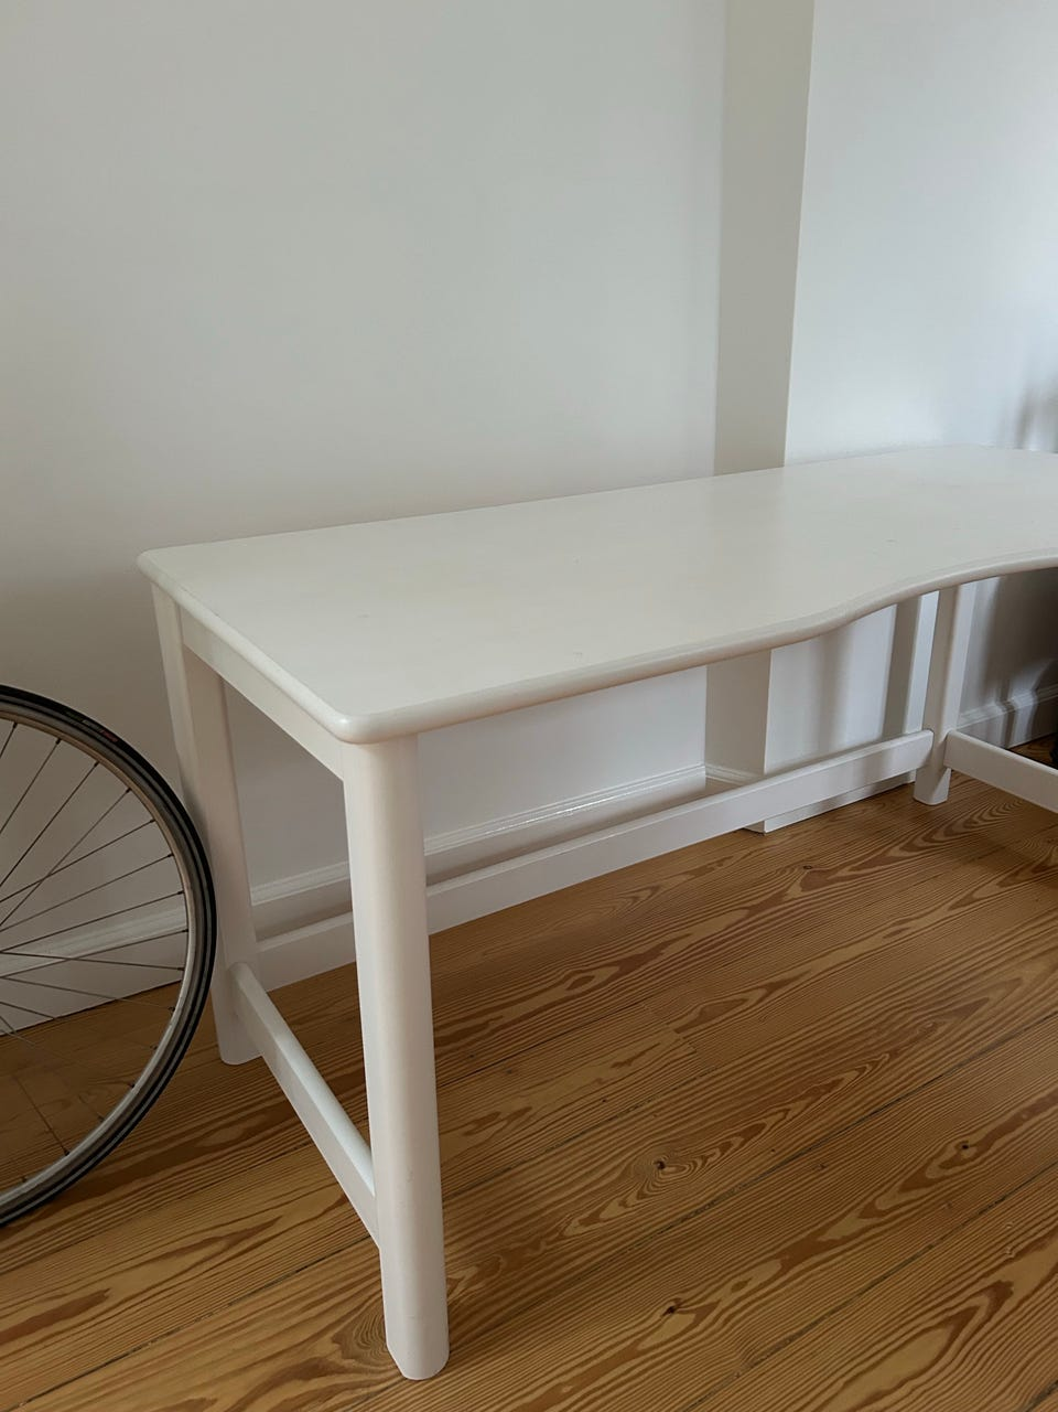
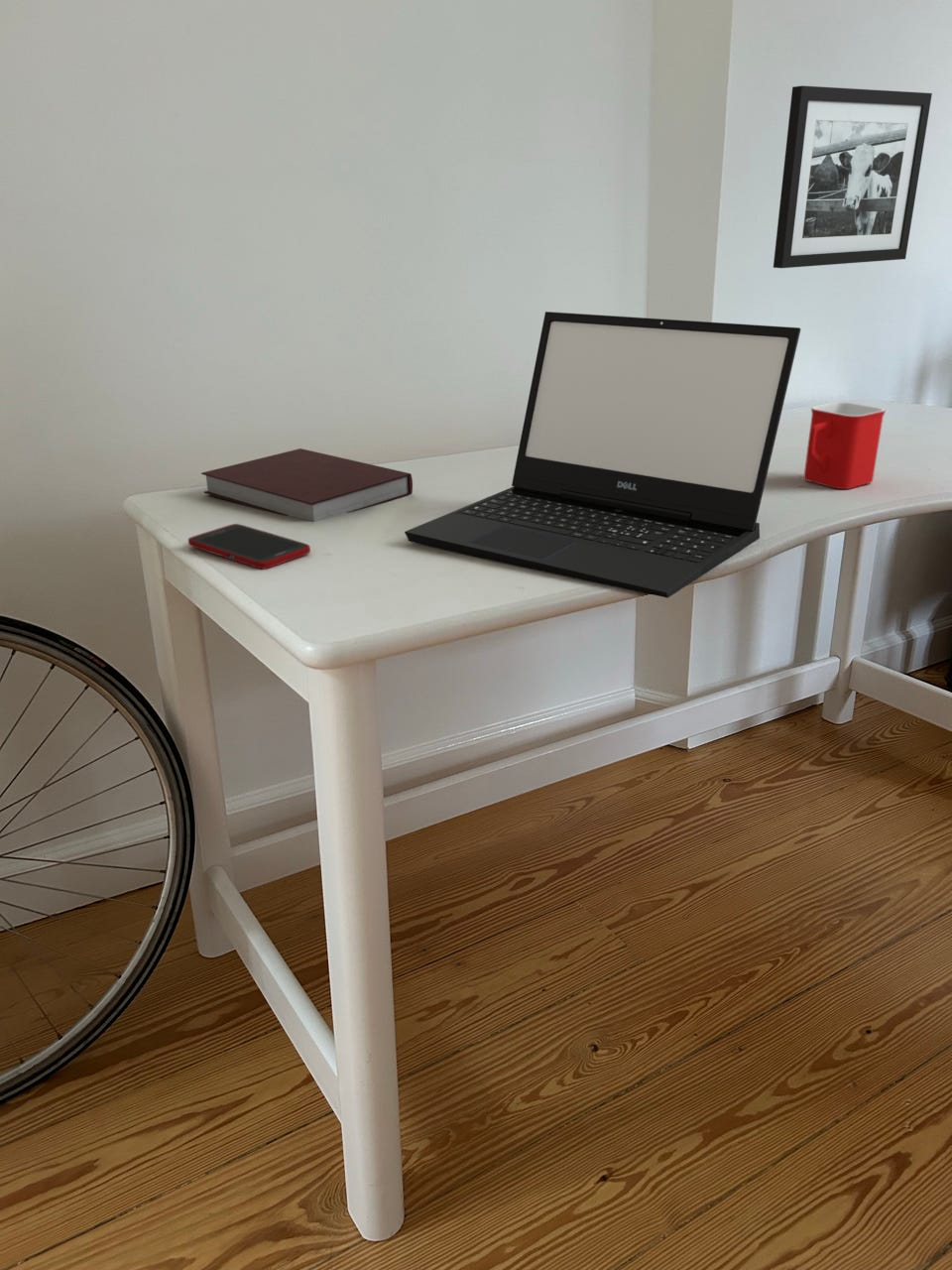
+ cell phone (248, 546)
+ notebook (306, 483)
+ picture frame (853, 180)
+ mug (834, 446)
+ laptop computer (598, 438)
